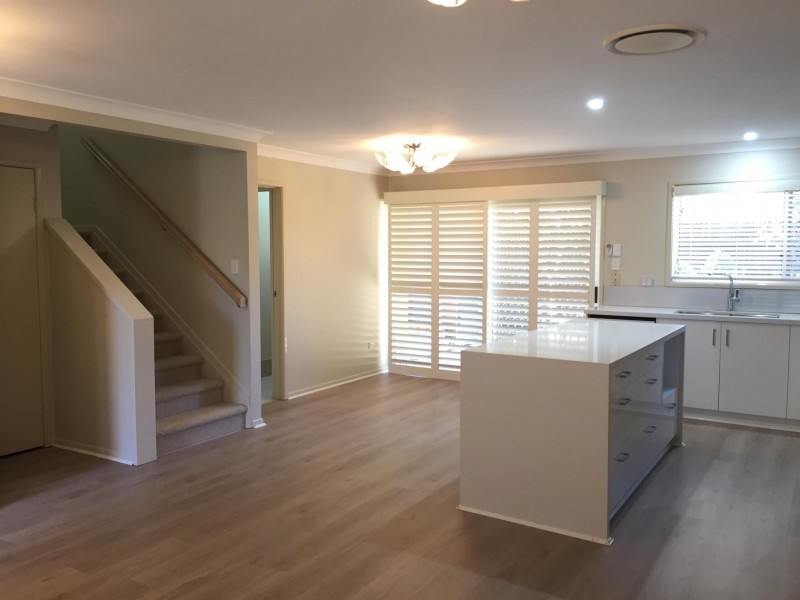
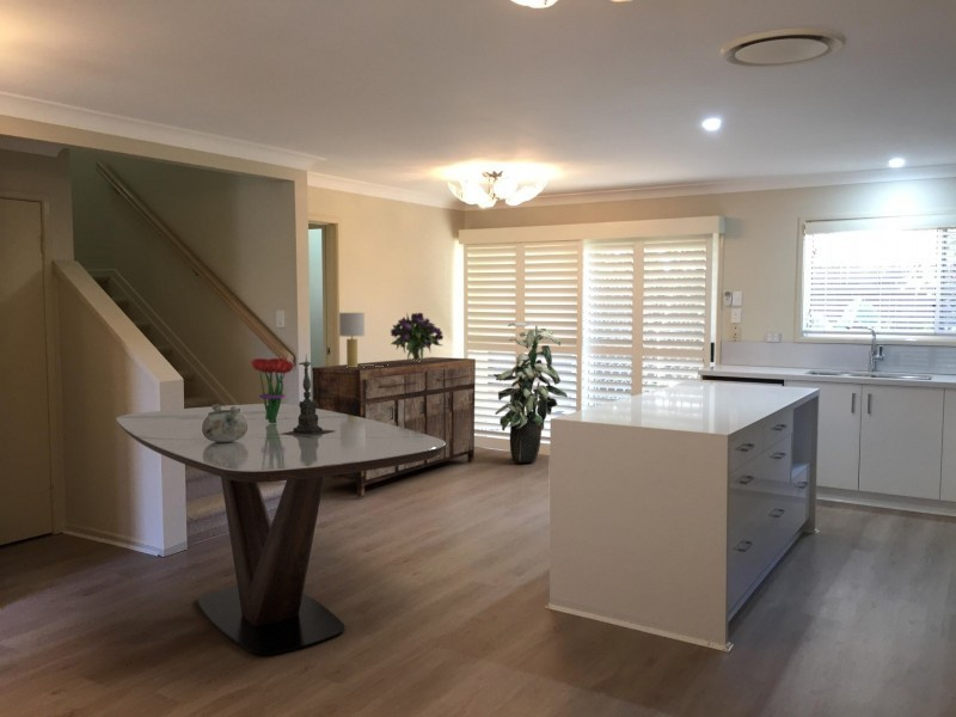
+ table lamp (361, 335)
+ decorative bowl (223, 422)
+ candle holder (307, 391)
+ sideboard (402, 418)
+ dining table (266, 522)
+ bouquet (416, 336)
+ bouquet (272, 390)
+ indoor plant (526, 392)
